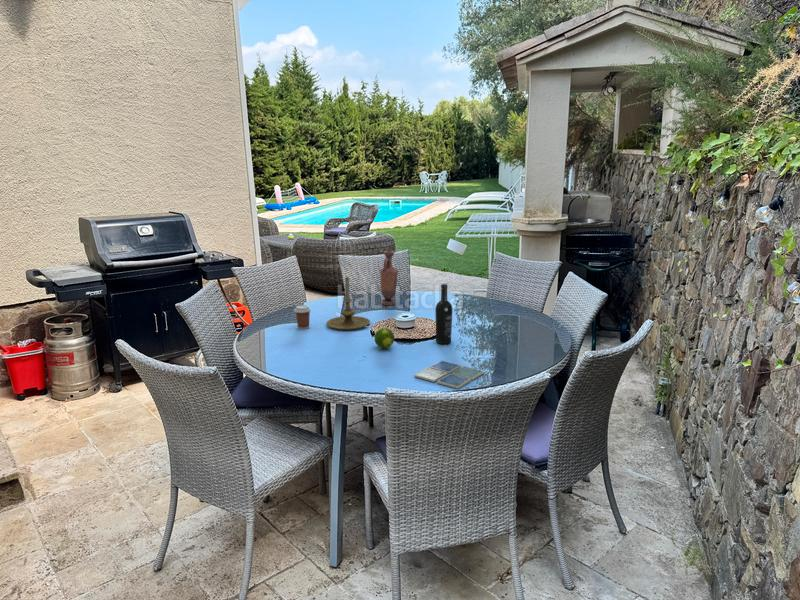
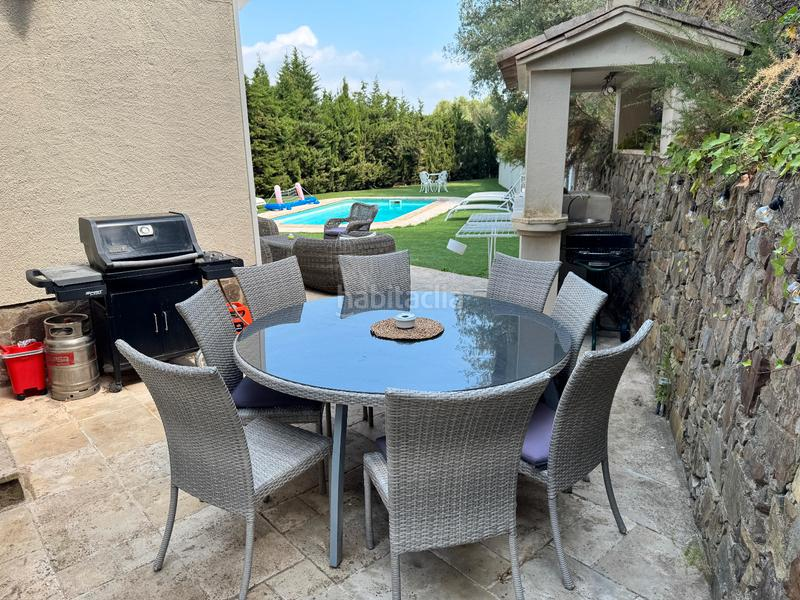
- coffee cup (302, 316)
- wine bottle (443, 313)
- drink coaster (449, 373)
- candle holder (347, 301)
- vase (389, 278)
- fruit (384, 338)
